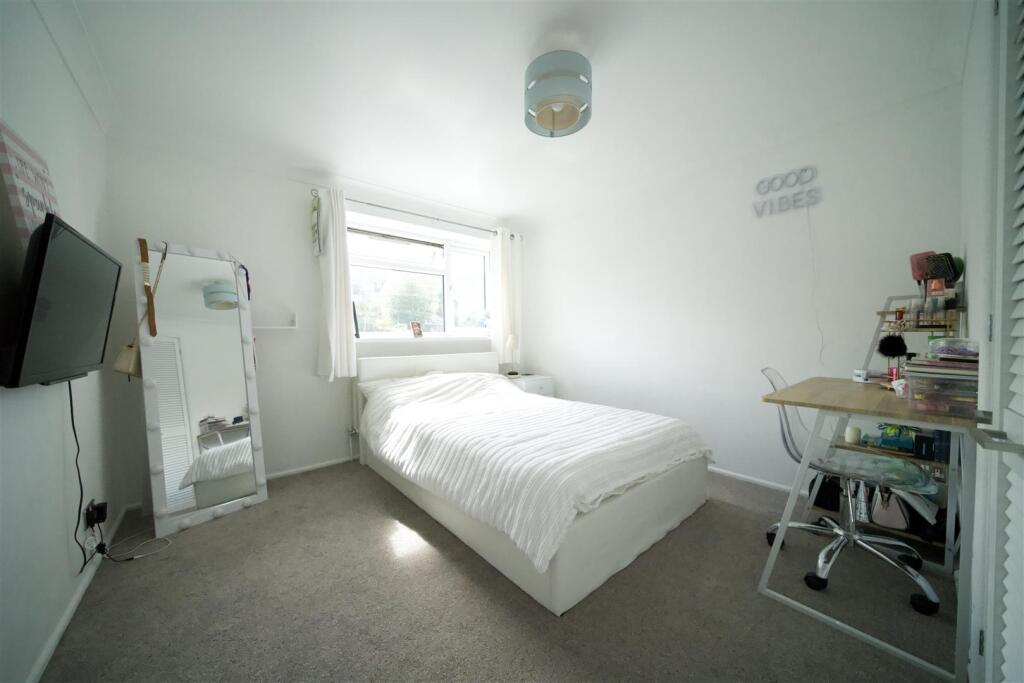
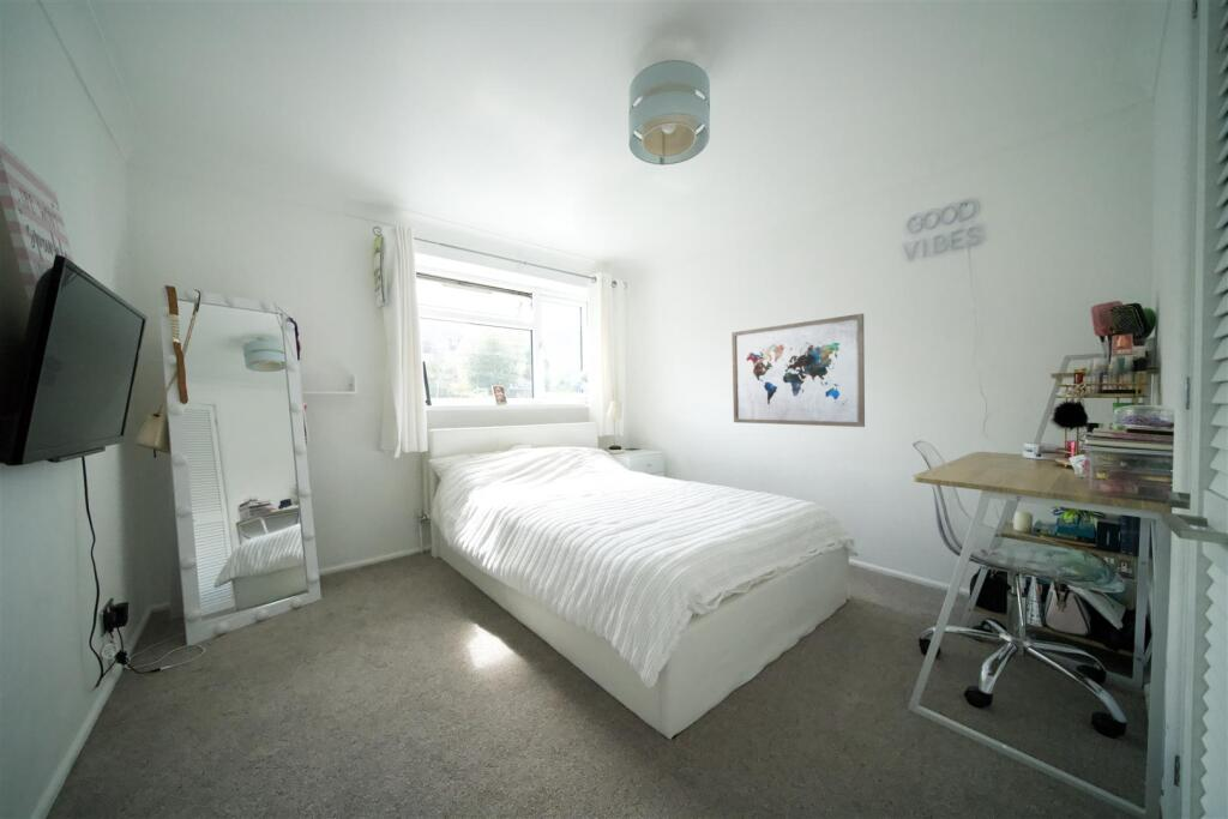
+ wall art (790, 374)
